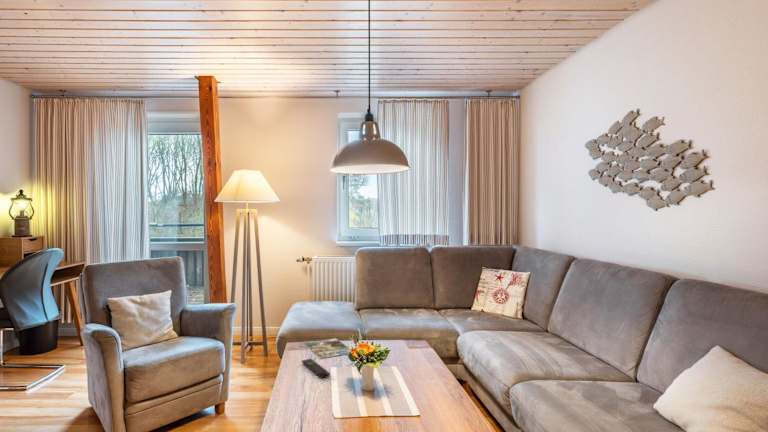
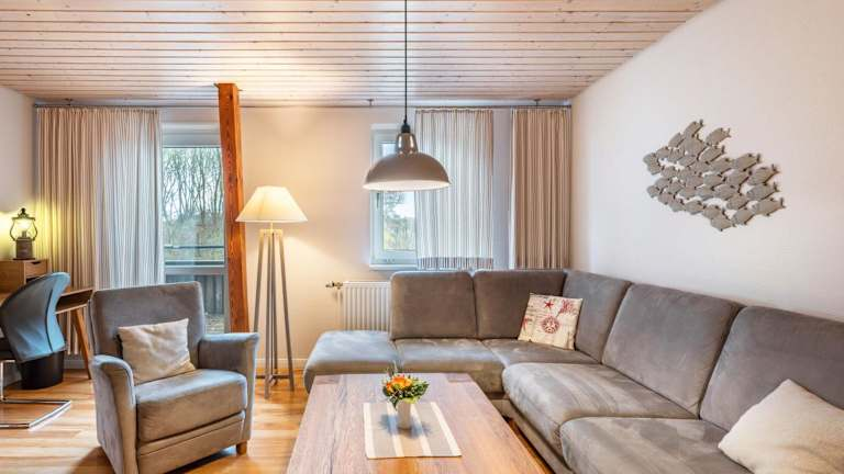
- magazine (328, 347)
- remote control (315, 368)
